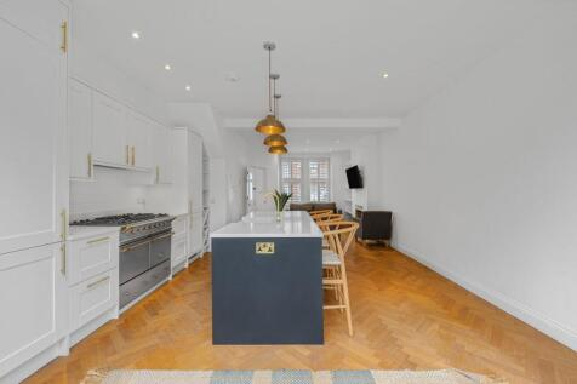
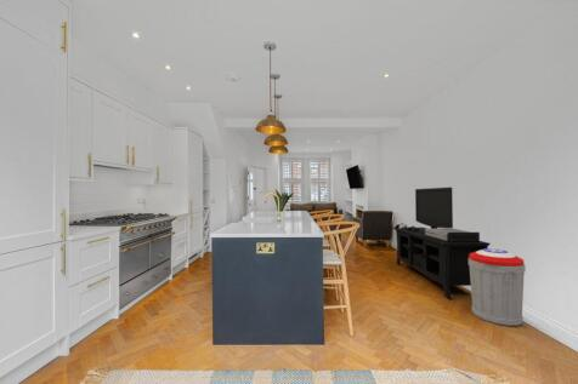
+ media console (431, 233)
+ trash can (495, 282)
